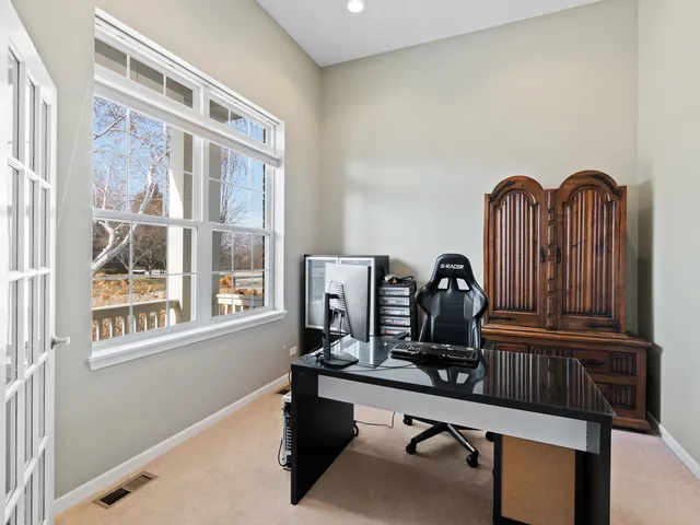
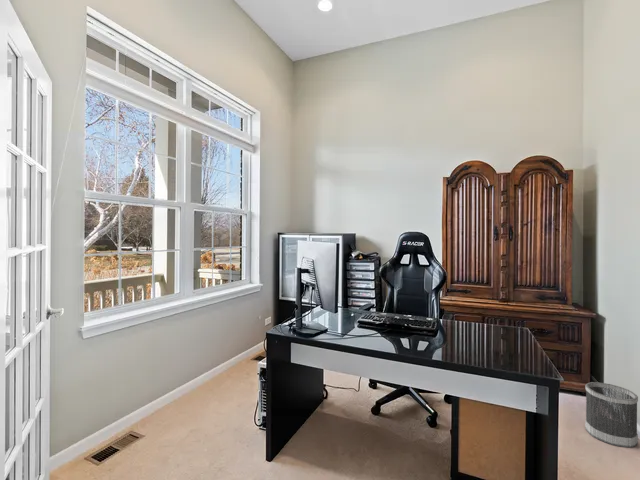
+ wastebasket (610, 412)
